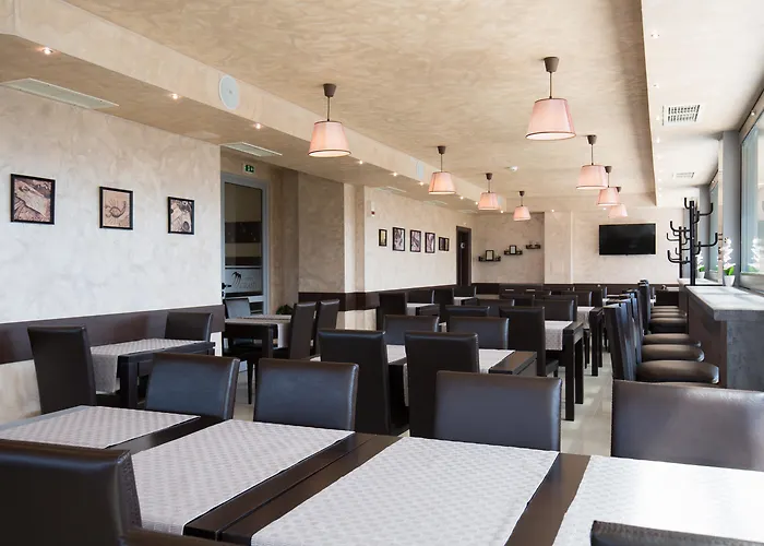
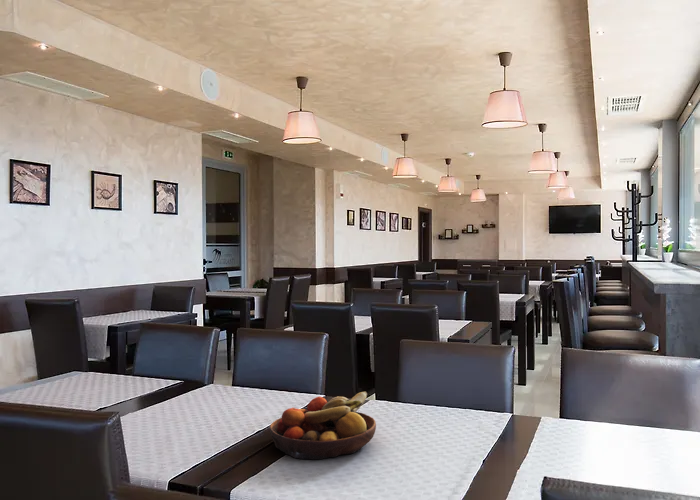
+ fruit bowl (323, 419)
